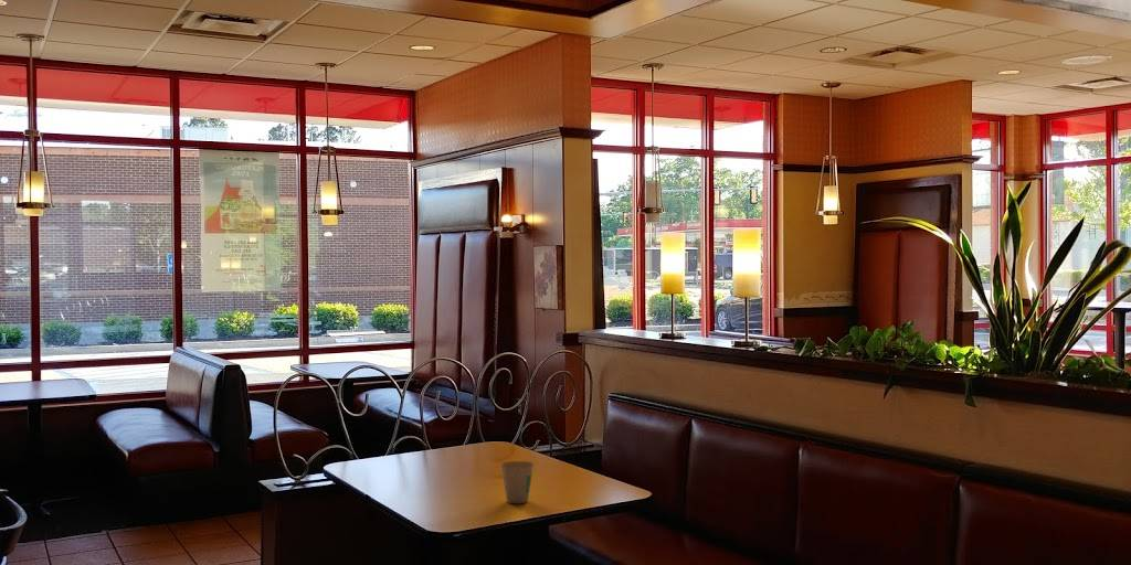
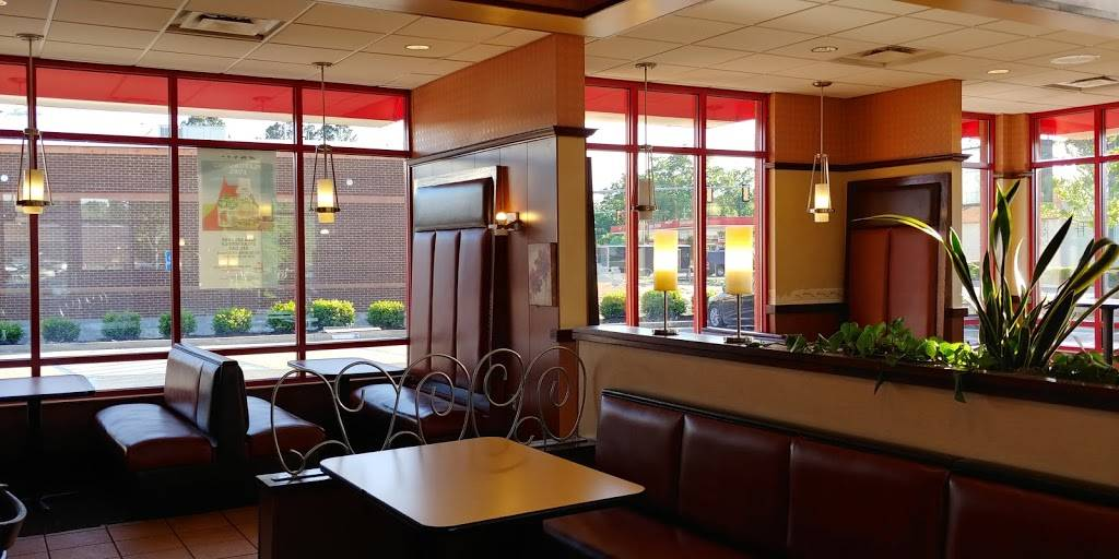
- paper cup (517, 482)
